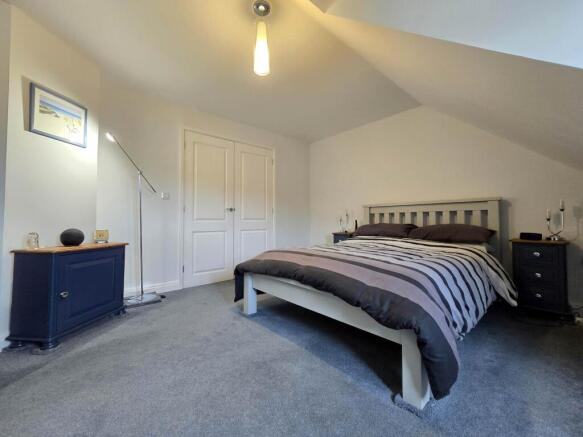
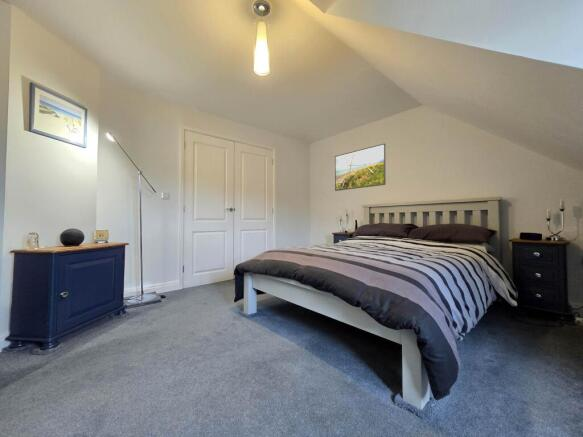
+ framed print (358, 169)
